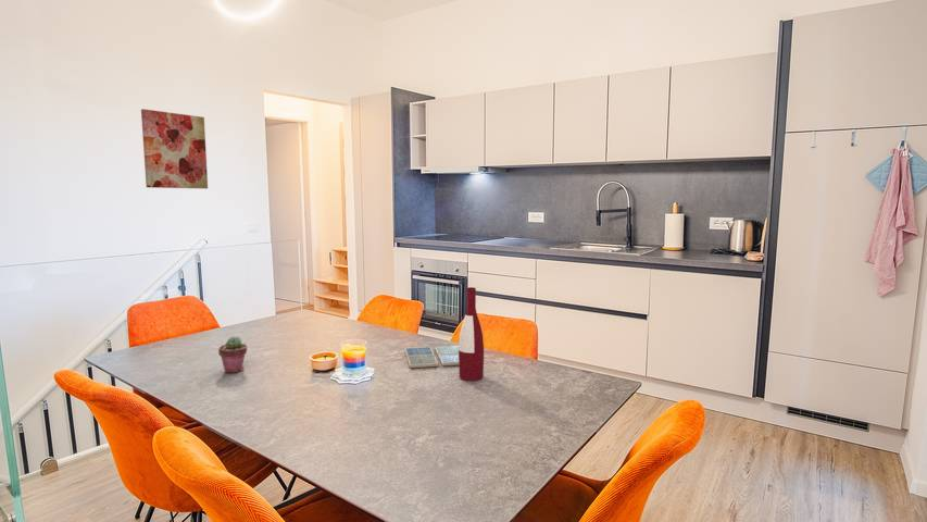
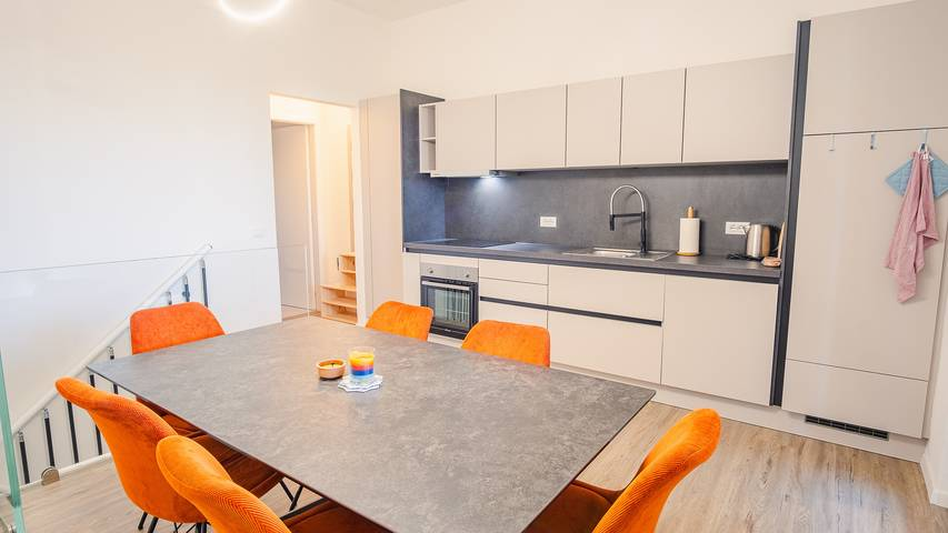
- drink coaster (437, 355)
- wall art (176, 150)
- potted succulent (233, 353)
- alcohol (471, 333)
